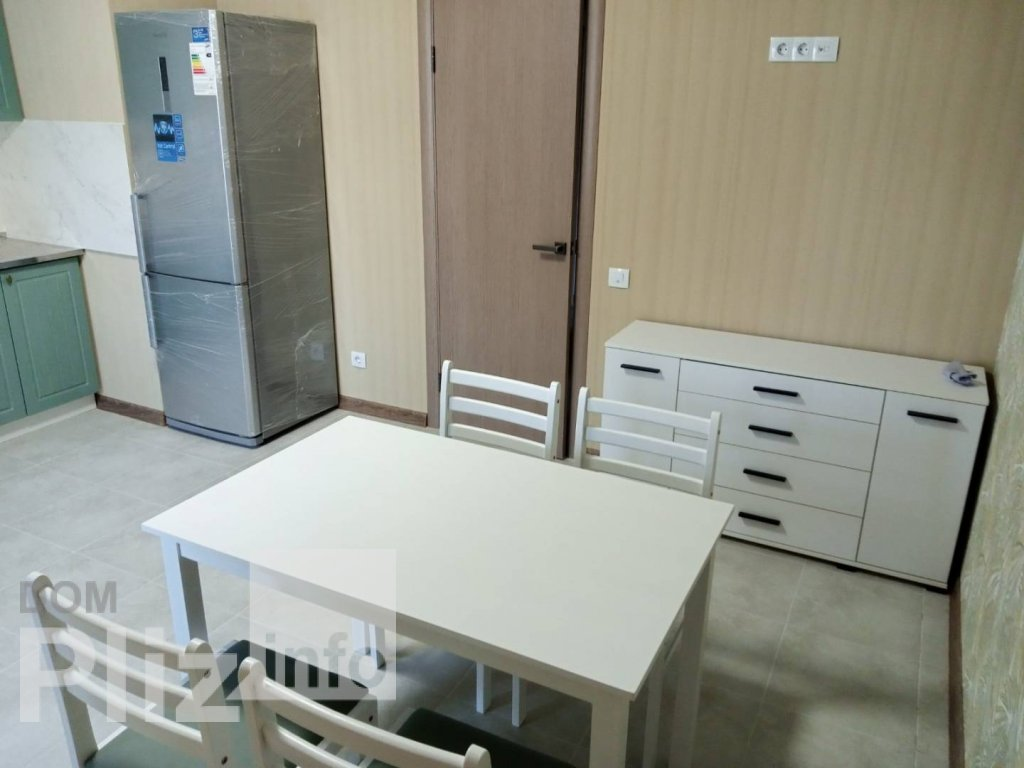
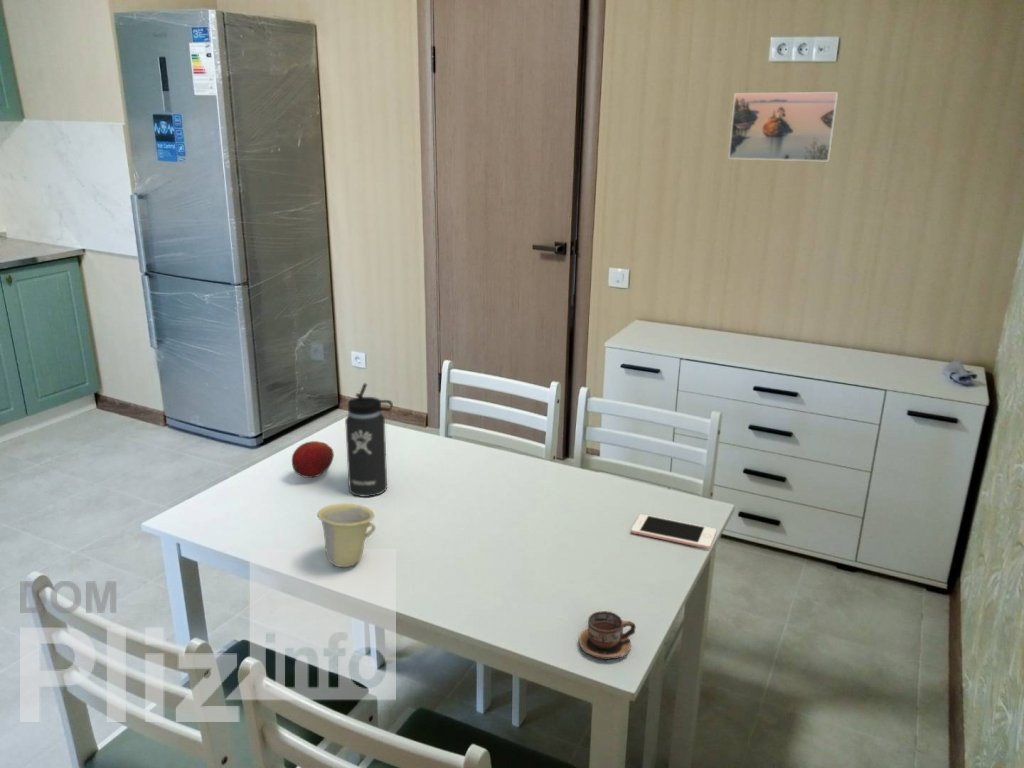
+ cell phone (673, 530)
+ thermos bottle (370, 437)
+ cup (607, 633)
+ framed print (781, 126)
+ cup (347, 535)
+ fruit (313, 458)
